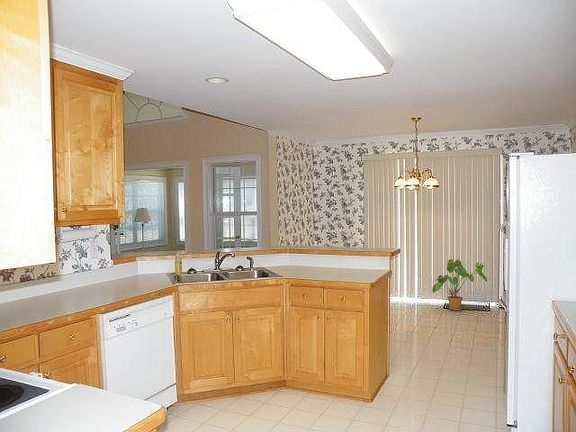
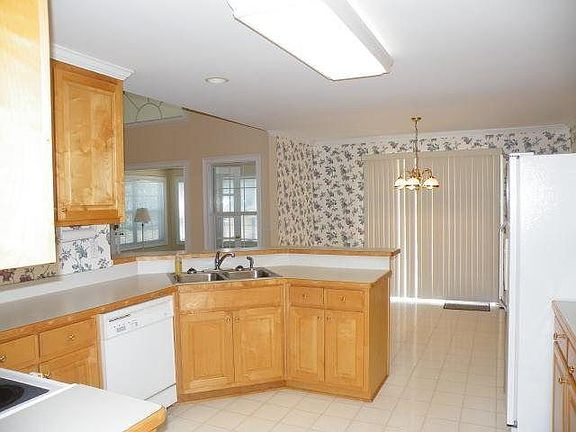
- house plant (458, 284)
